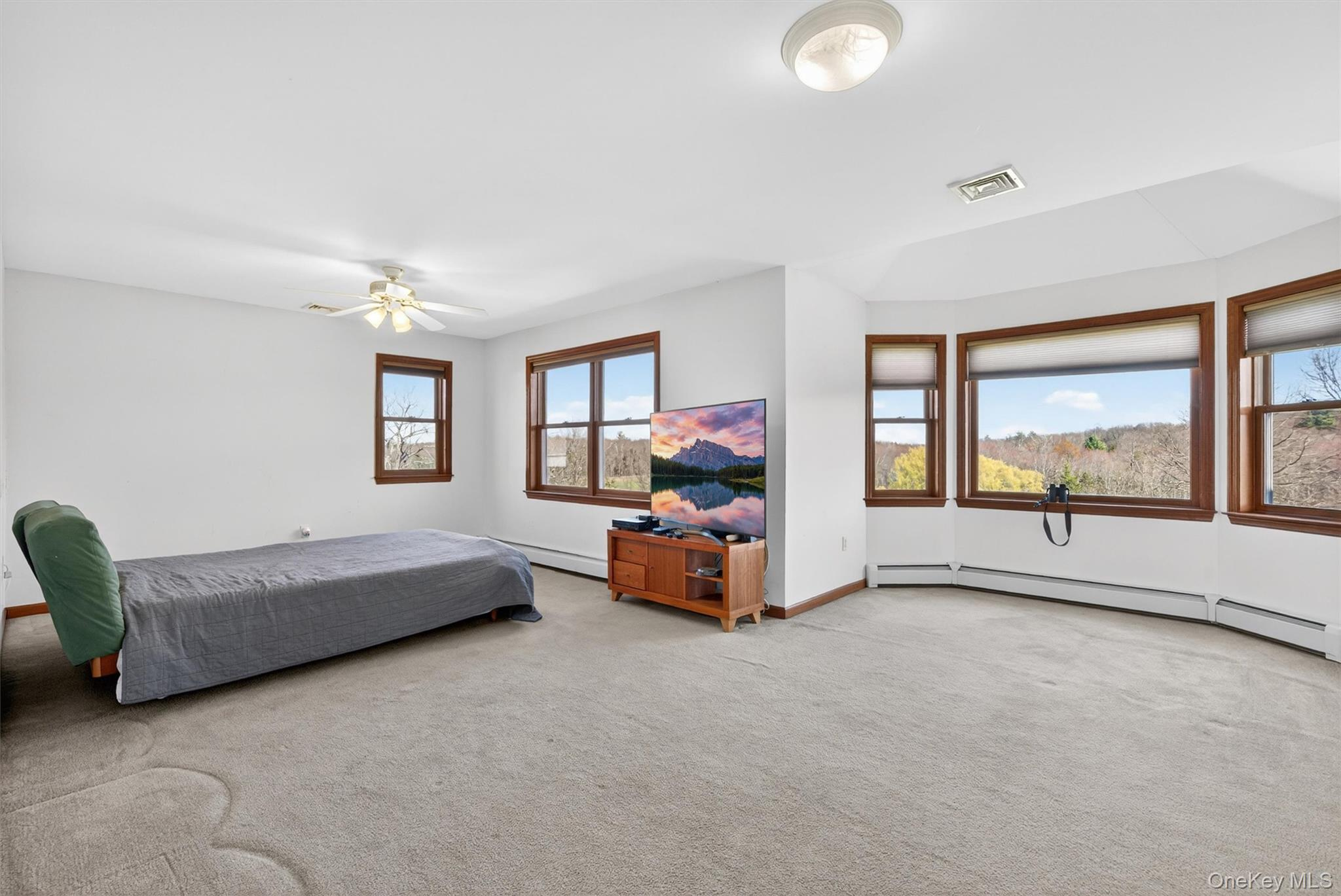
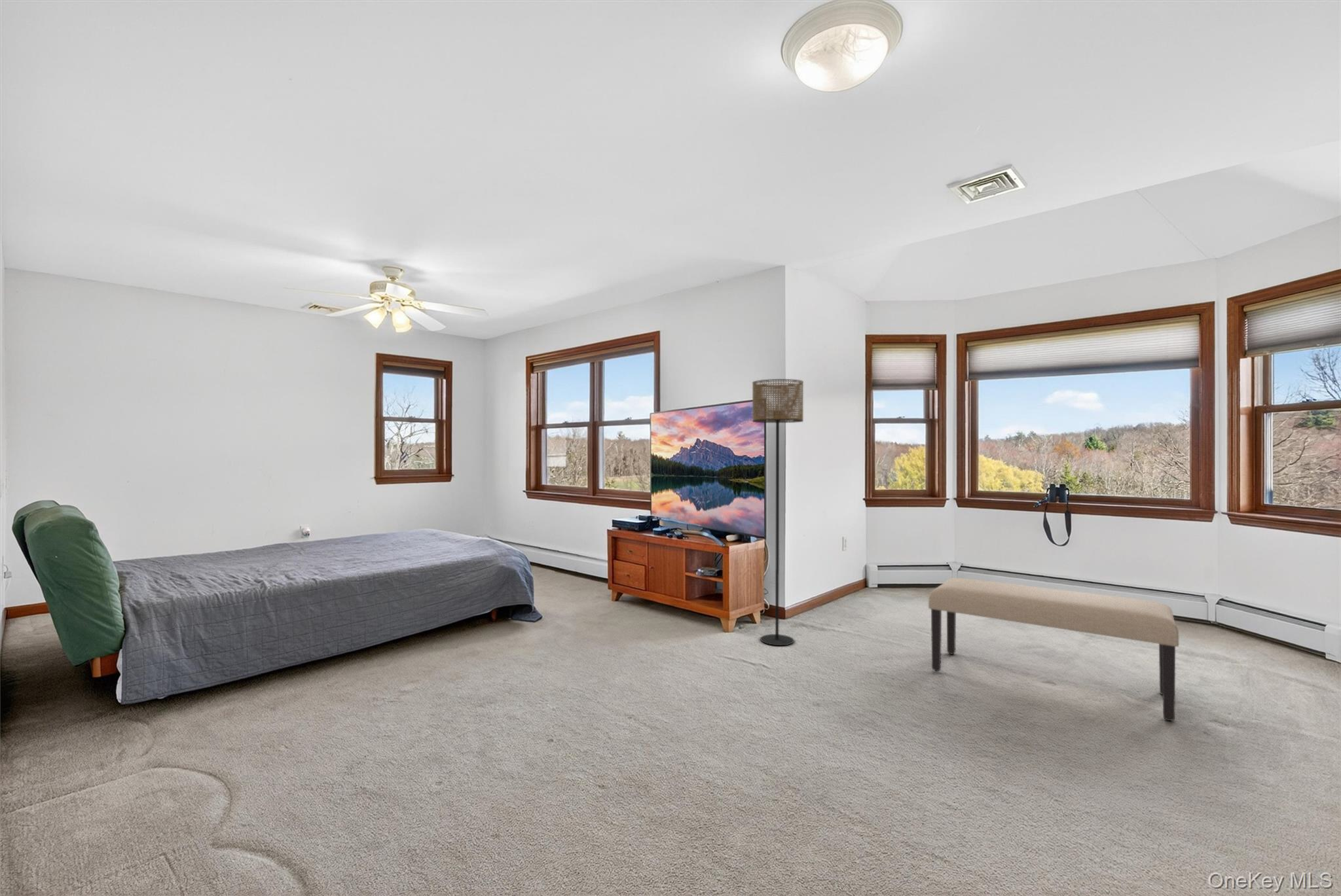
+ bench (1046, 626)
+ floor lamp (777, 511)
